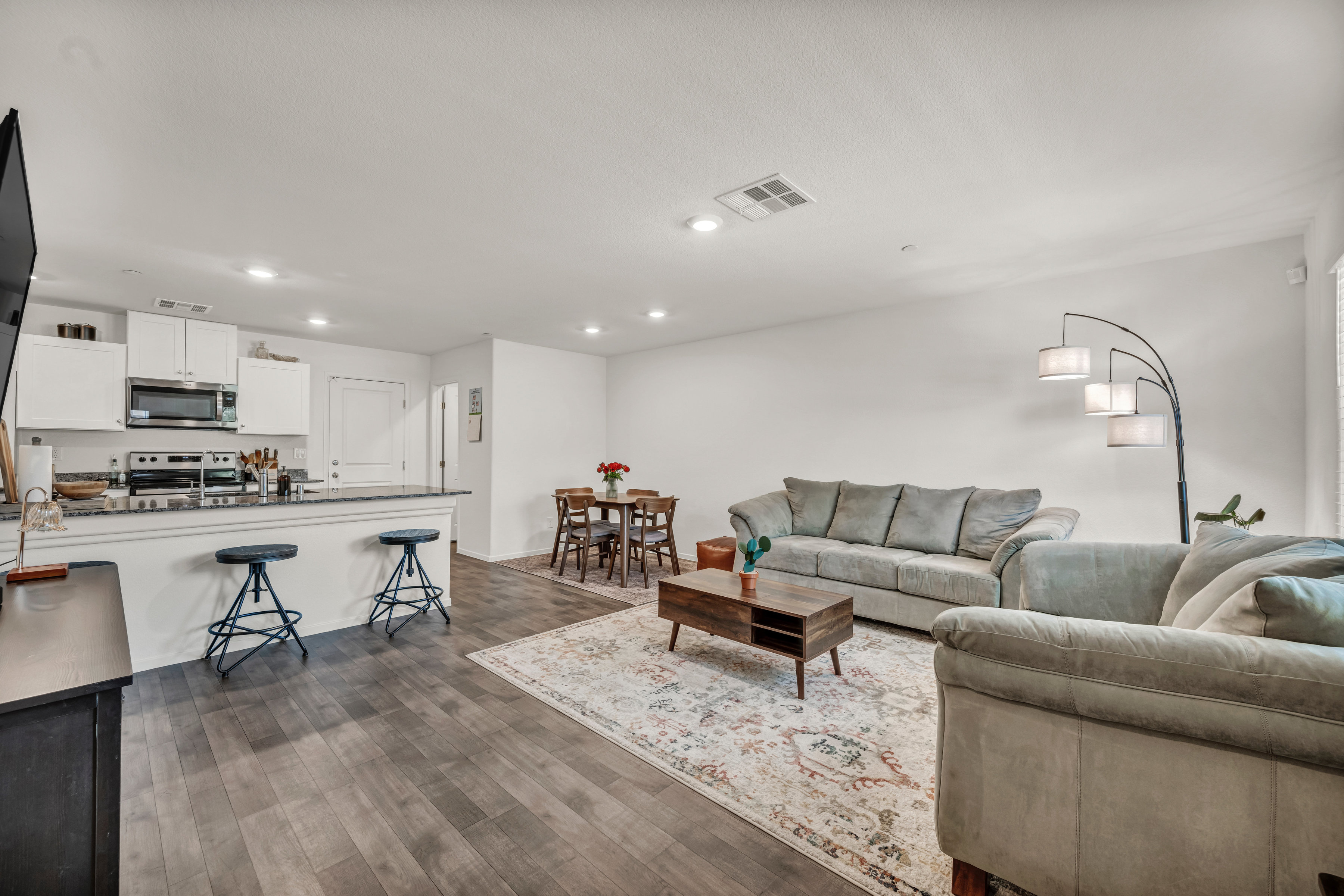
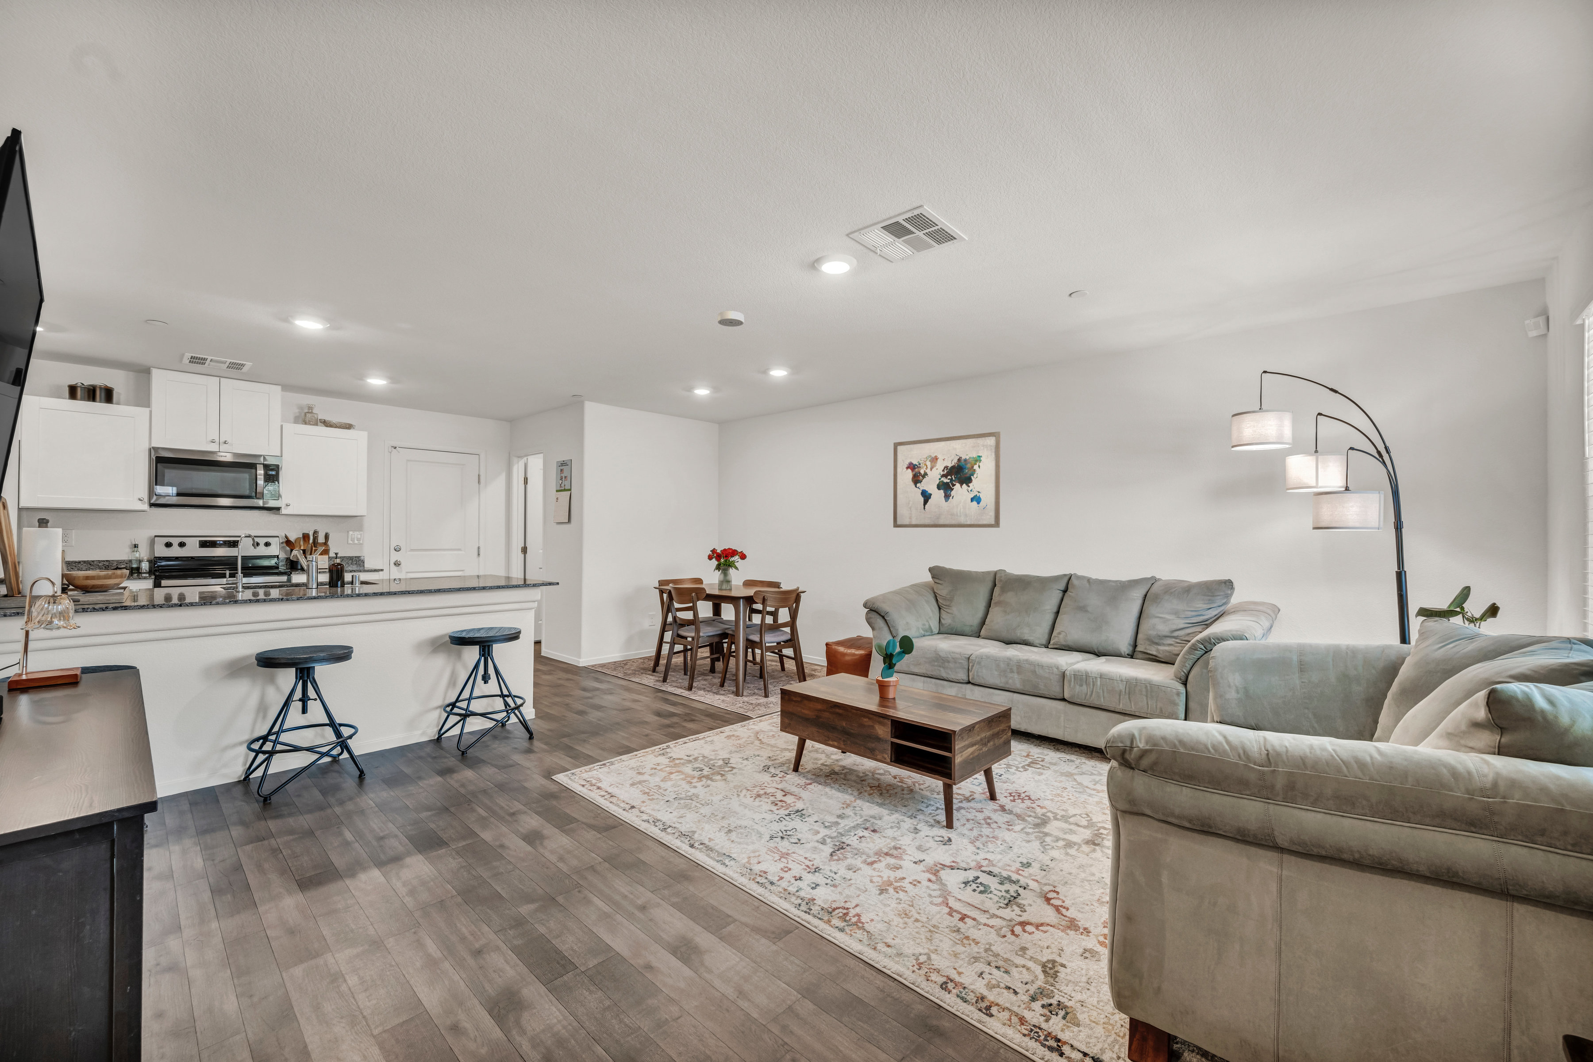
+ smoke detector (730, 319)
+ wall art (943, 482)
